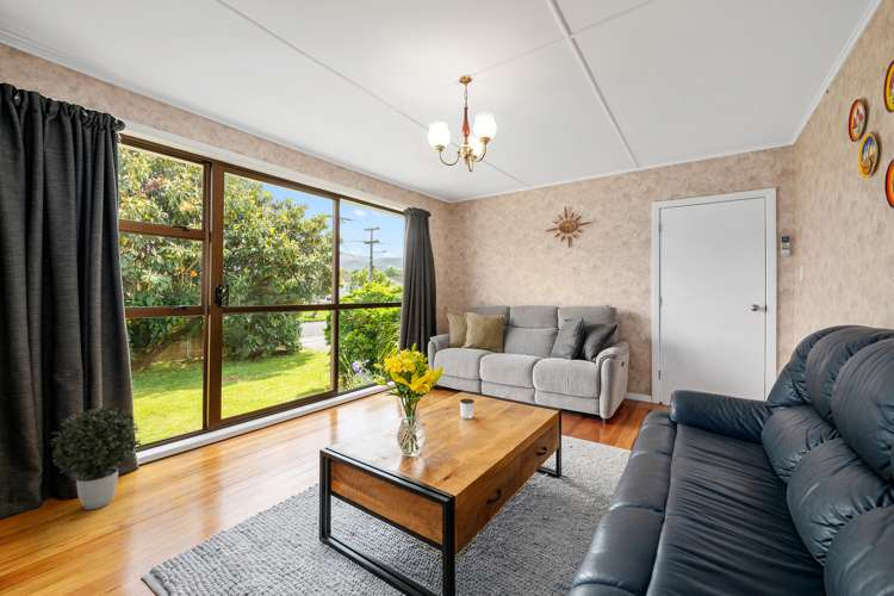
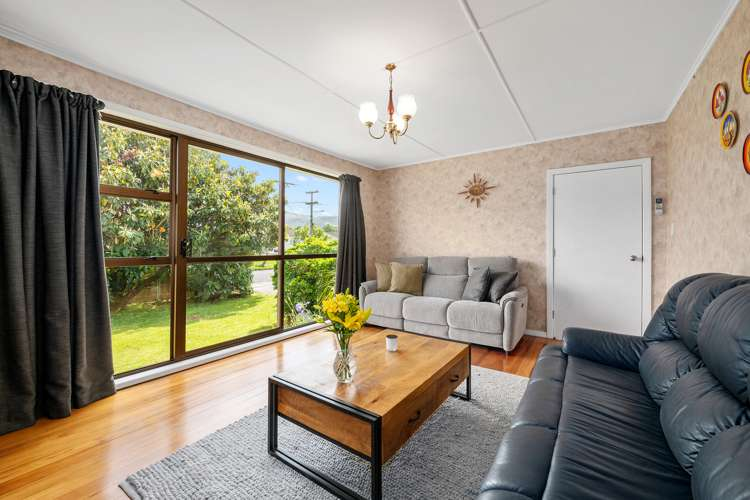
- potted plant (99, 455)
